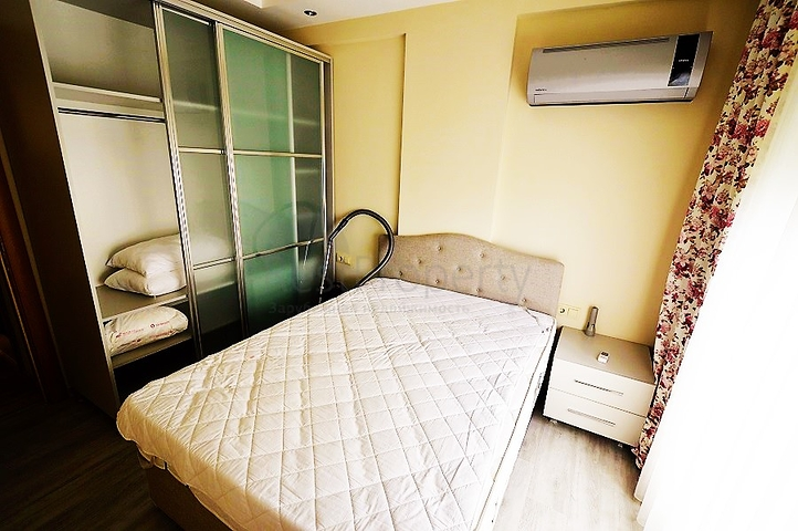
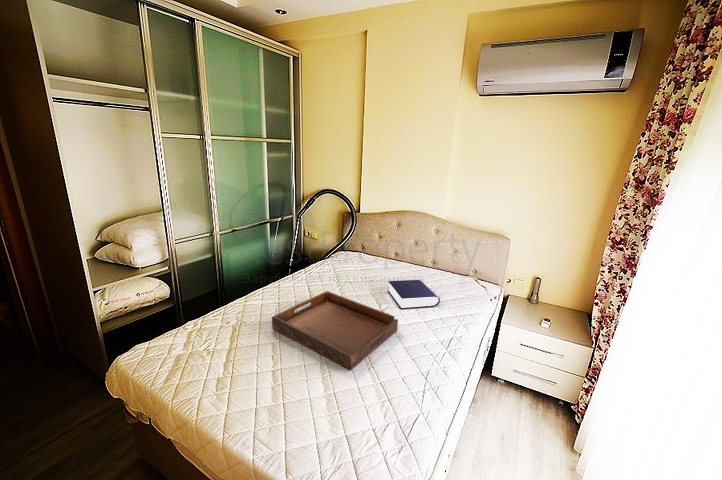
+ book (412, 293)
+ serving tray (336, 323)
